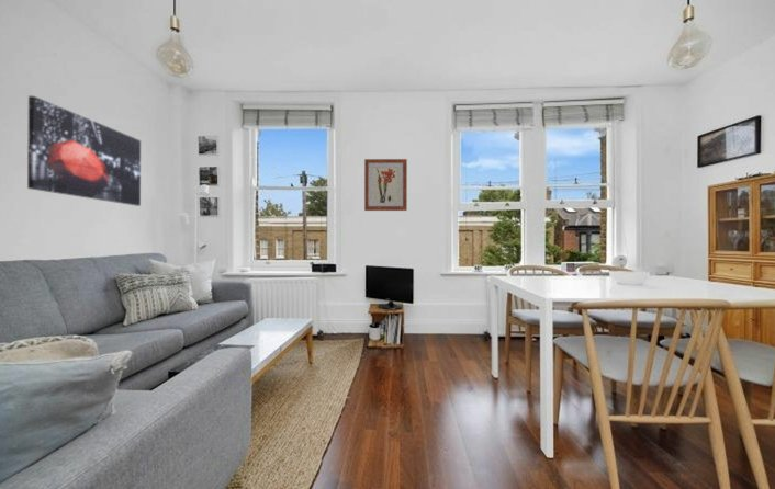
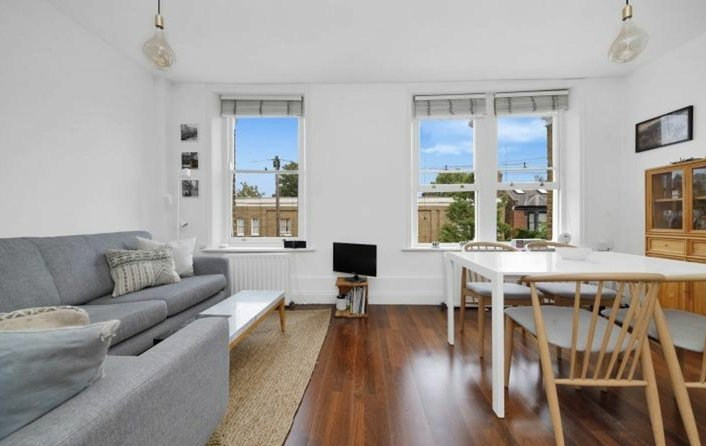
- wall art (93, 160)
- wall art (385, 184)
